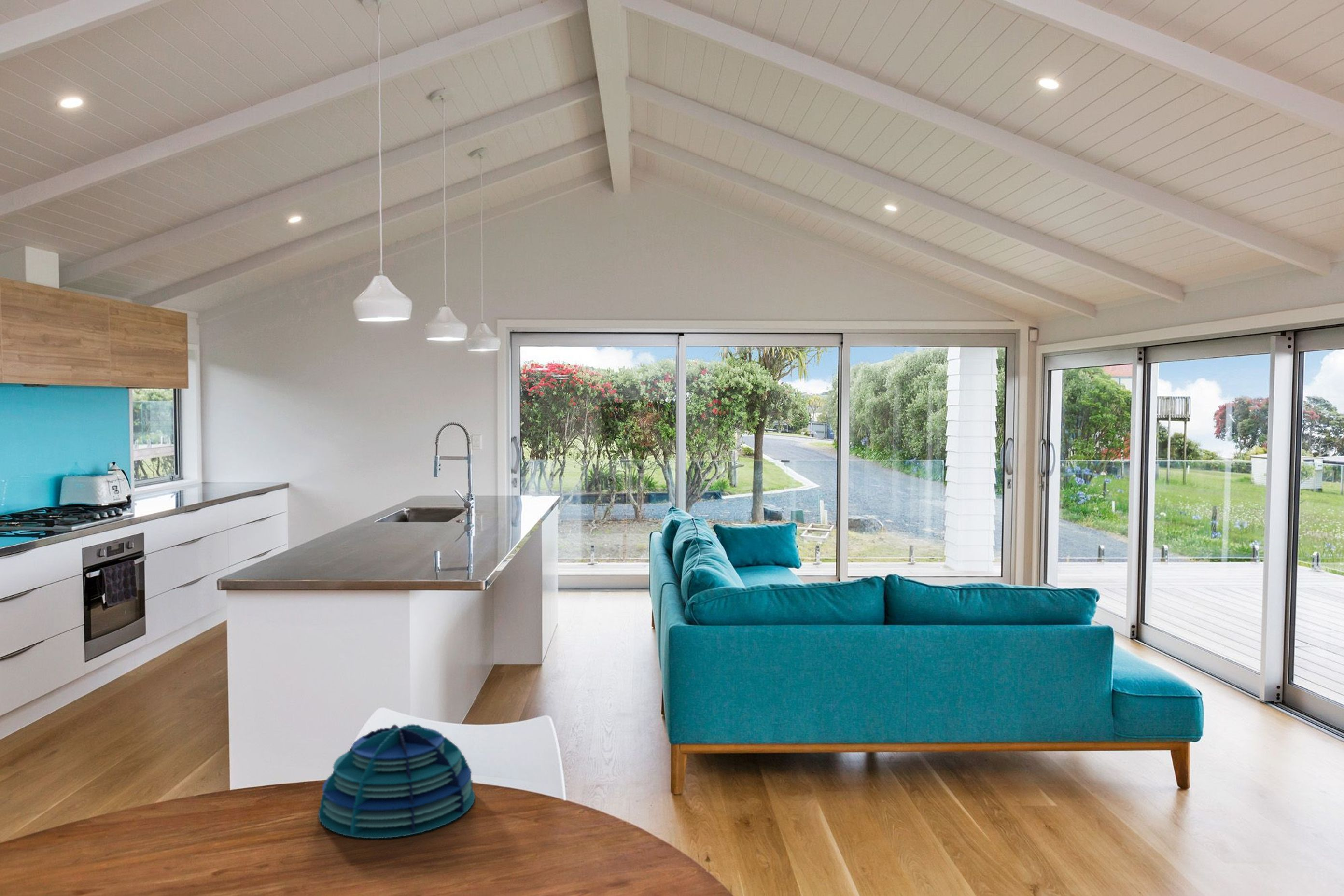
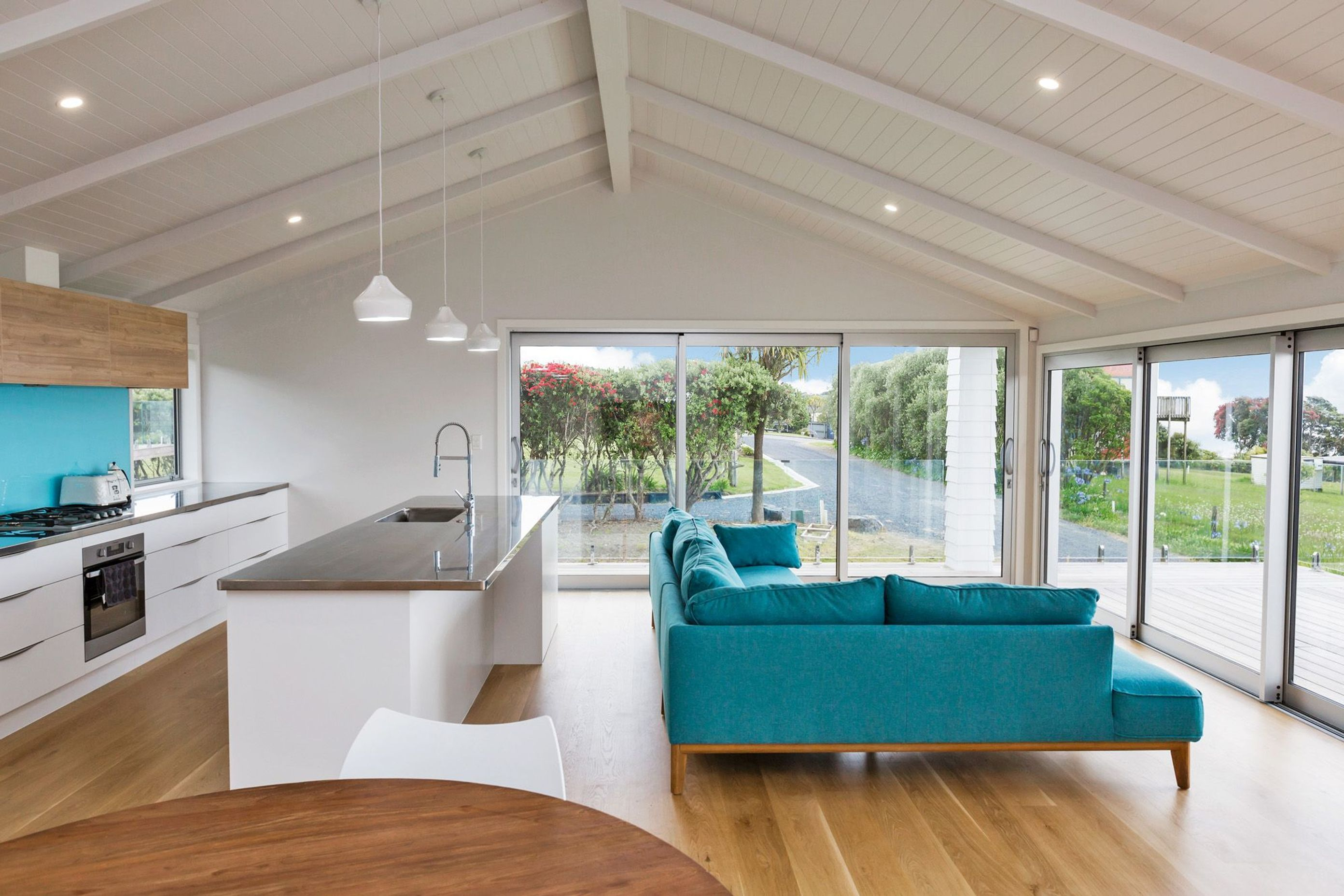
- decorative bowl (398, 766)
